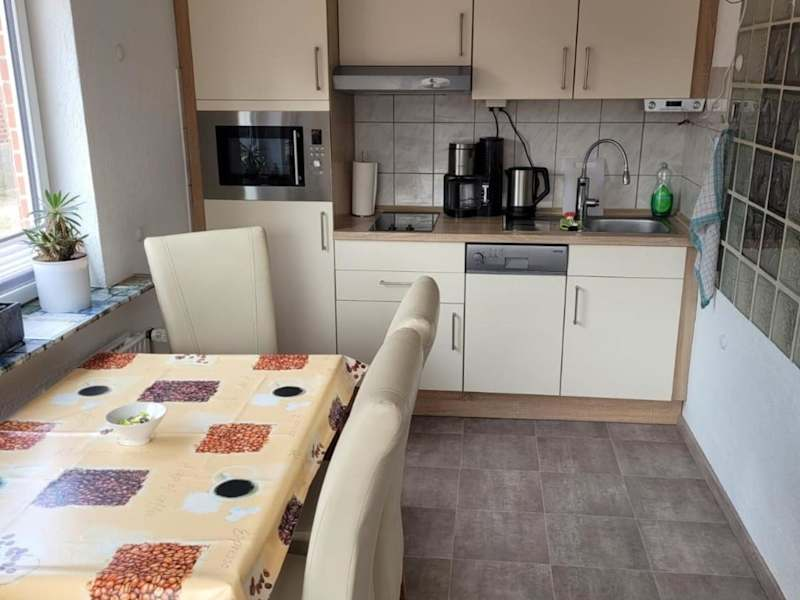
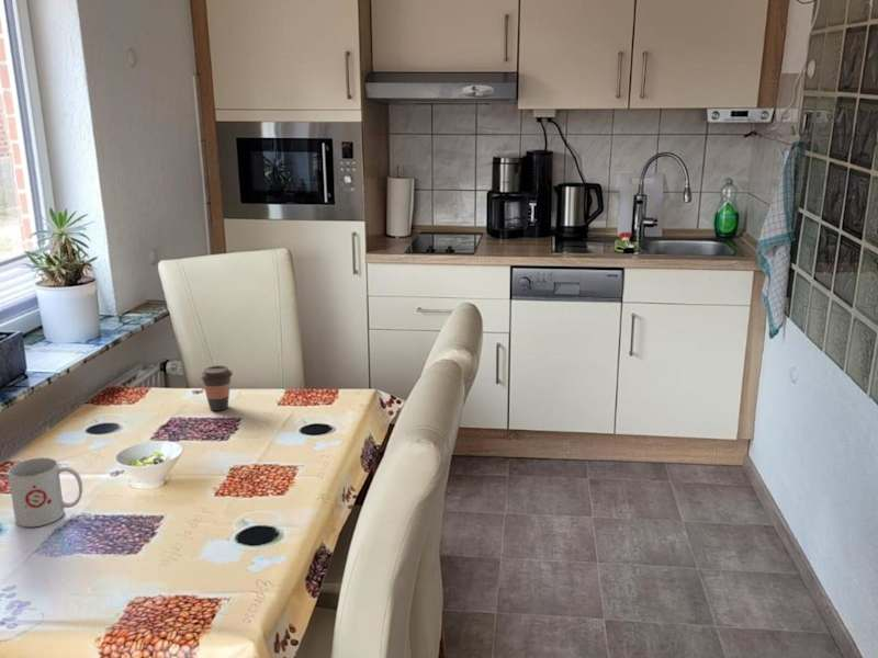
+ coffee cup (217, 388)
+ mug (47, 490)
